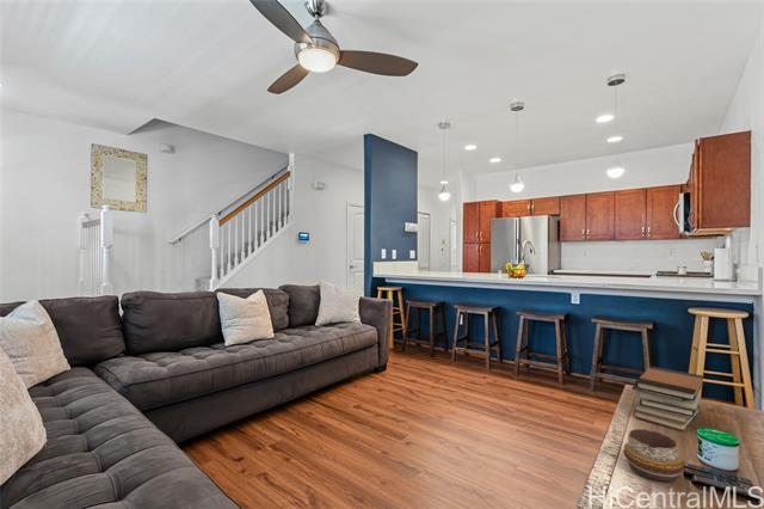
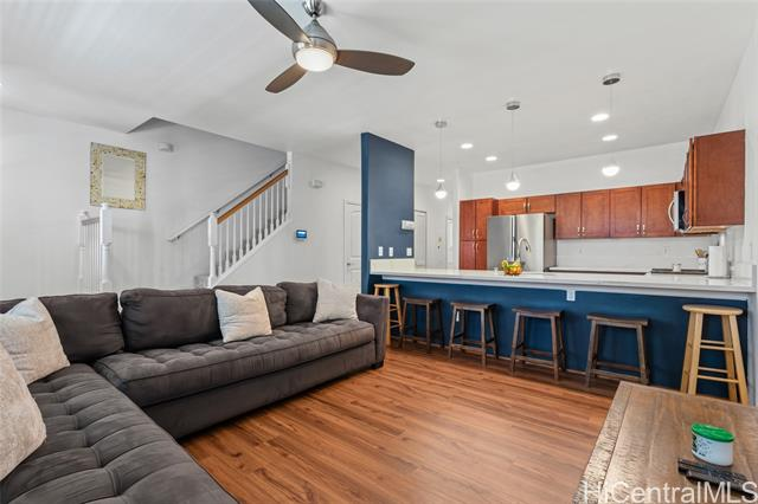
- book stack (668, 395)
- decorative bowl (652, 454)
